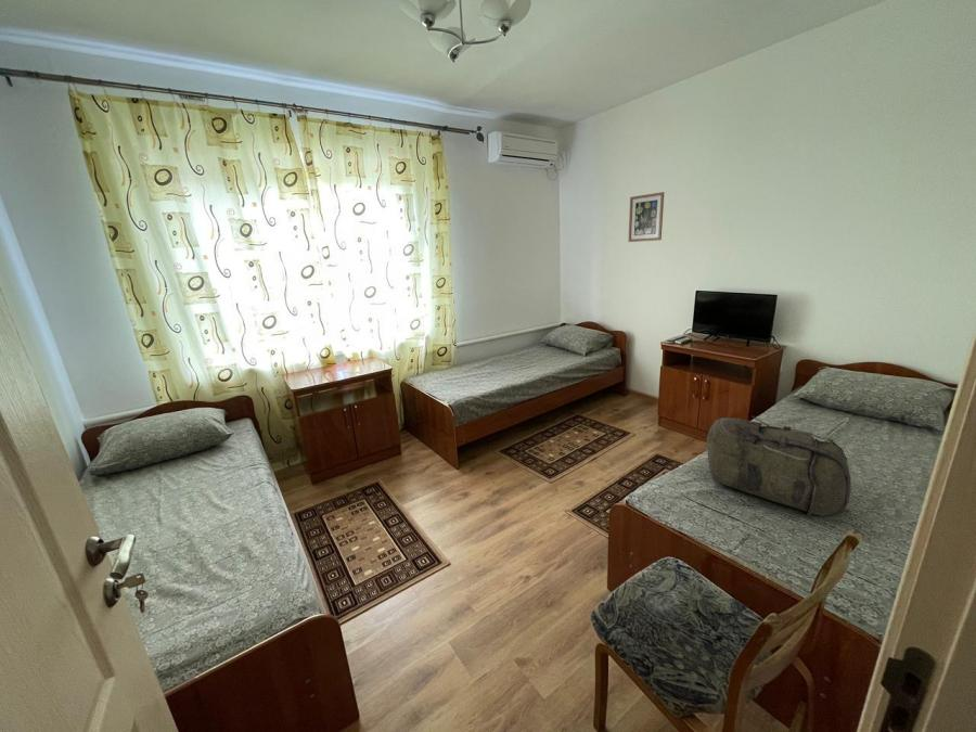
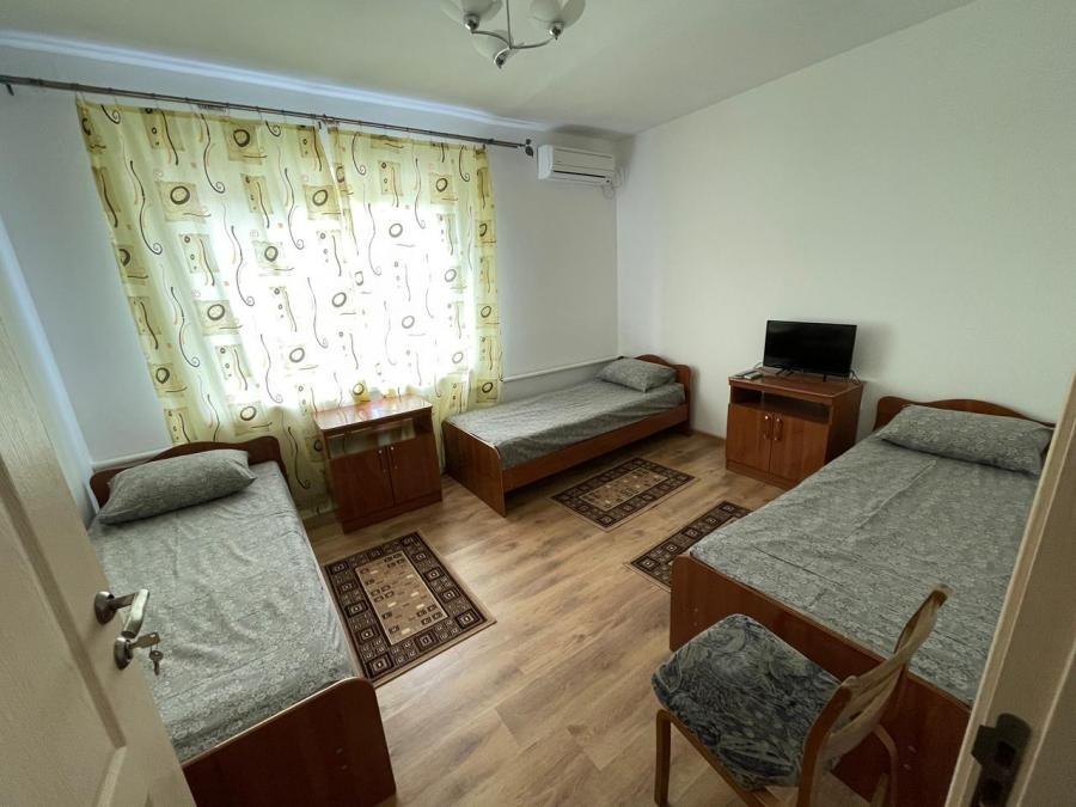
- backpack (773, 457)
- wall art (645, 218)
